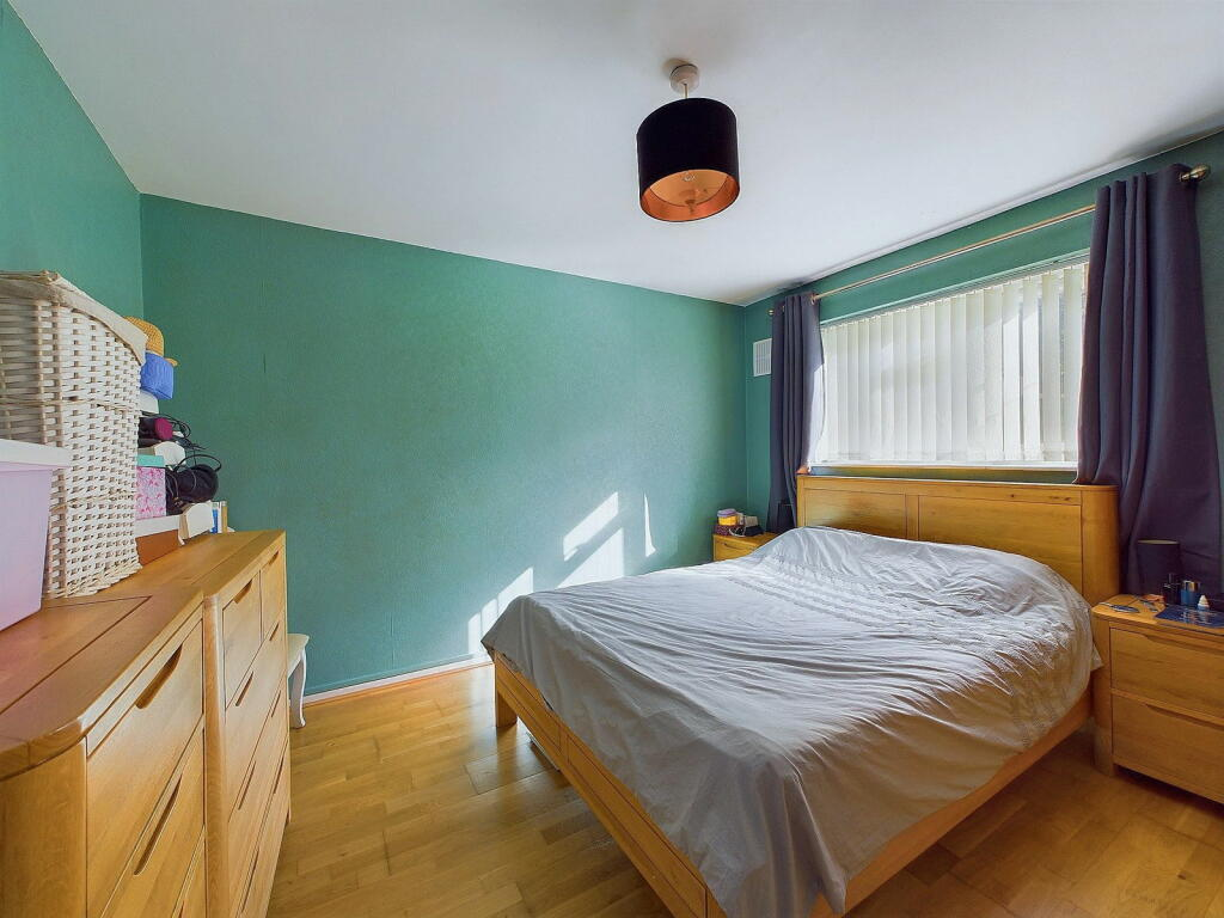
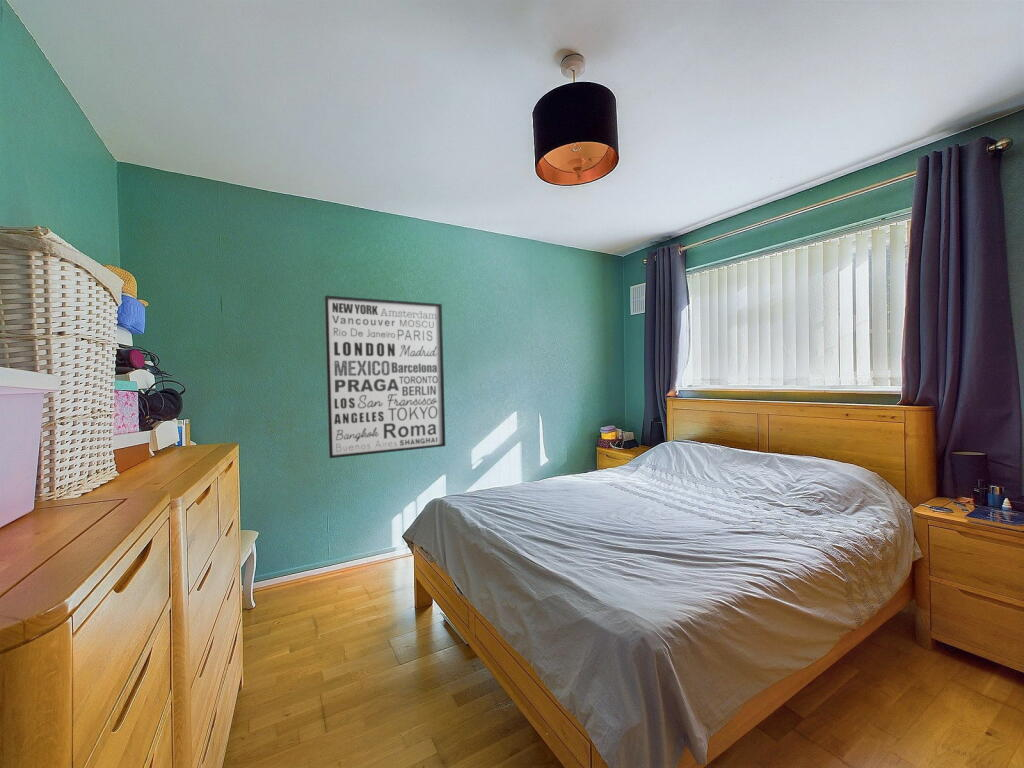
+ wall art (388, 376)
